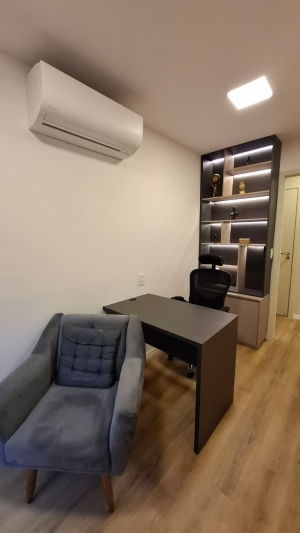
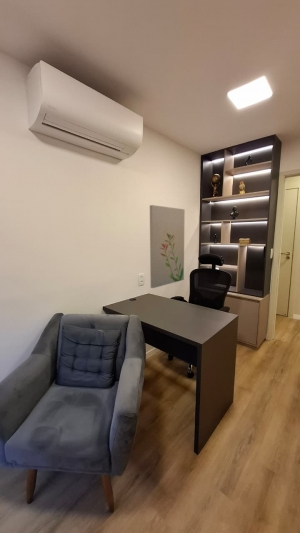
+ wall art (168, 246)
